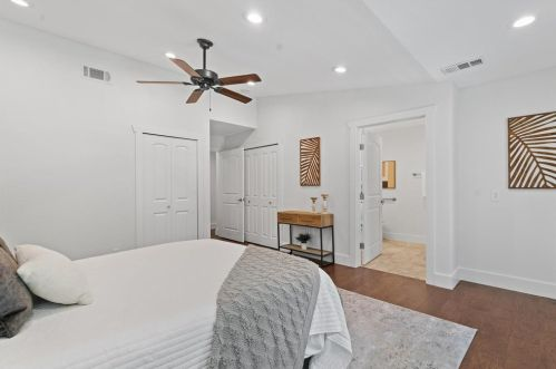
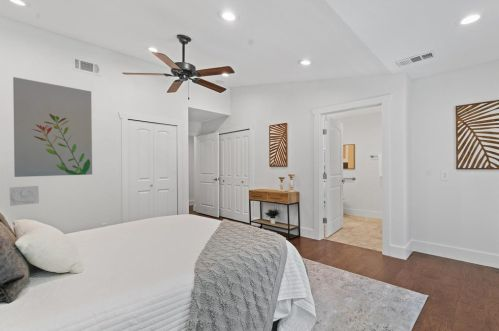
+ wall art (56, 130)
+ wall ornament (24, 195)
